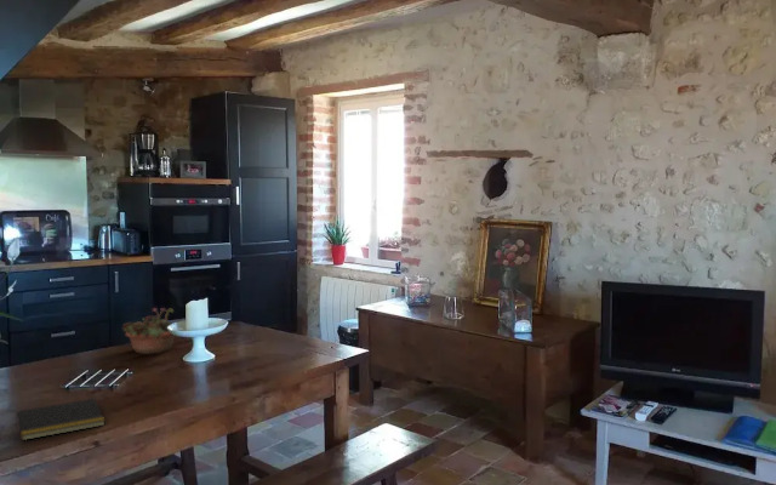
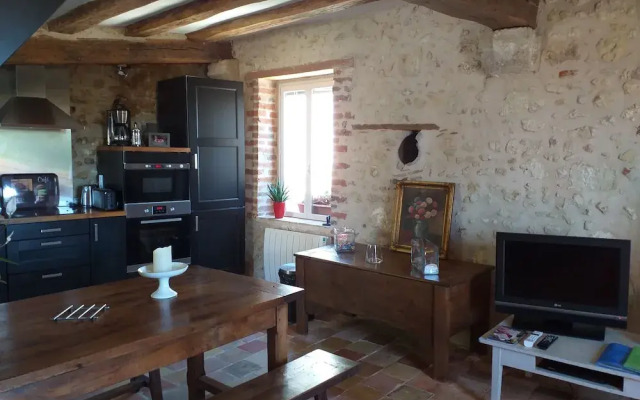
- succulent planter (154, 330)
- notepad (61, 417)
